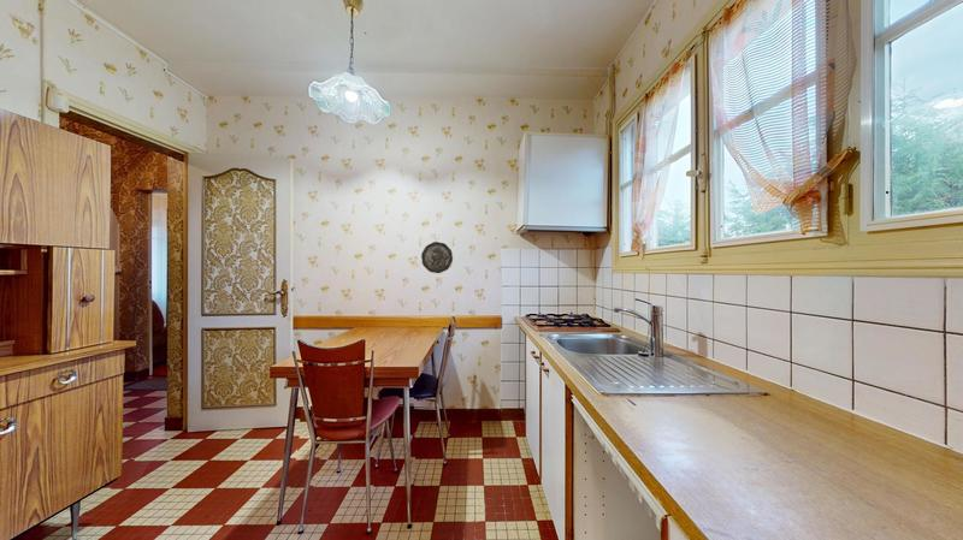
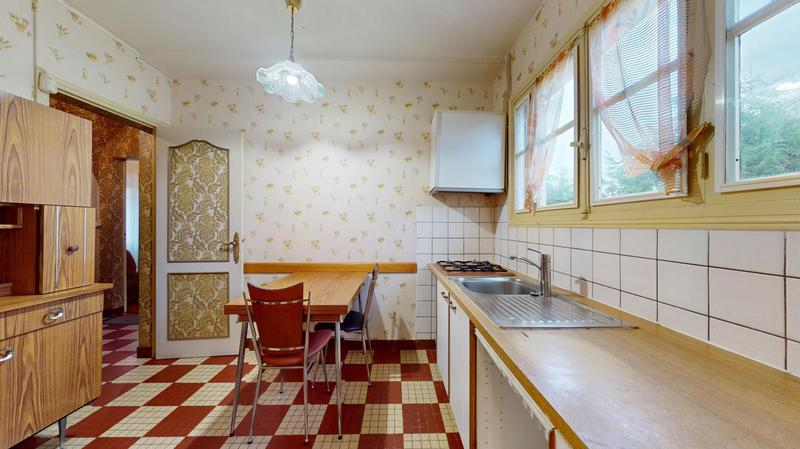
- decorative plate (437, 257)
